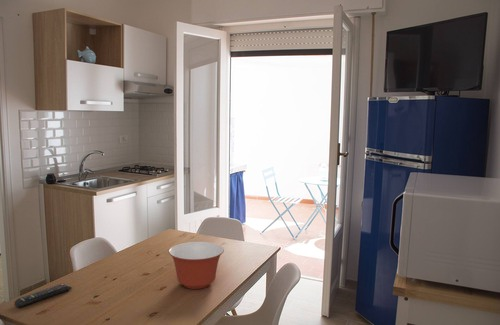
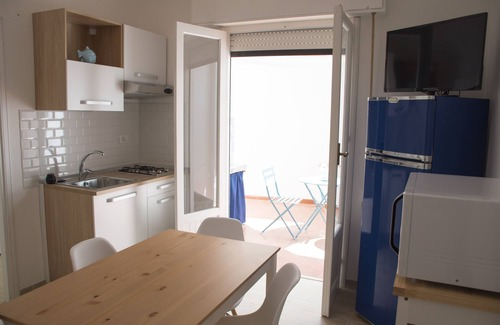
- remote control (44, 294)
- mixing bowl (196, 266)
